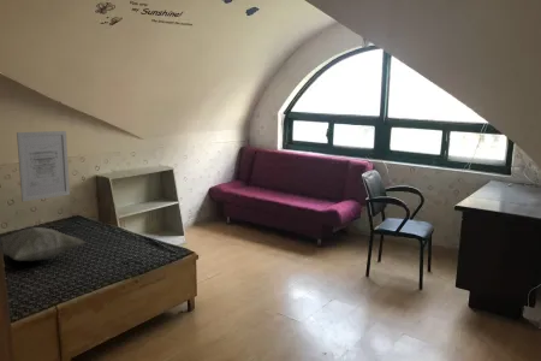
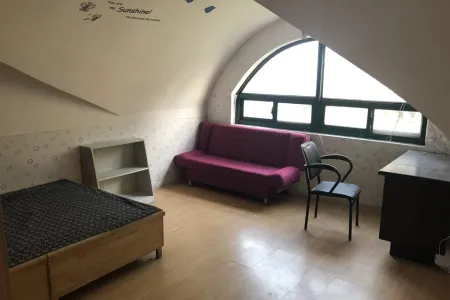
- decorative pillow (35, 243)
- wall art (44, 165)
